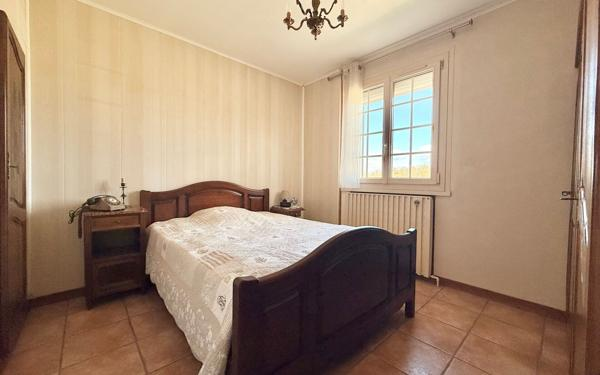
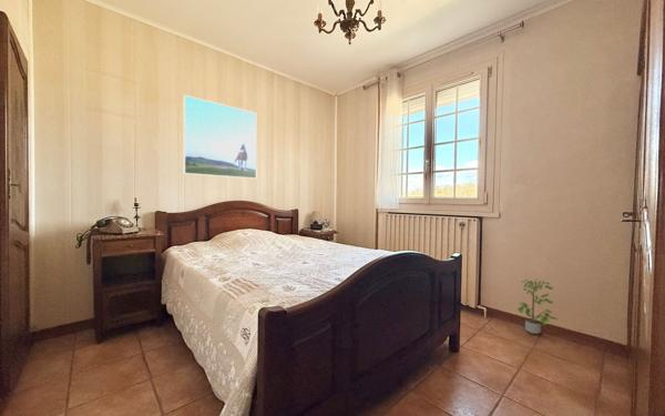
+ potted plant (539, 303)
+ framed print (223, 140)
